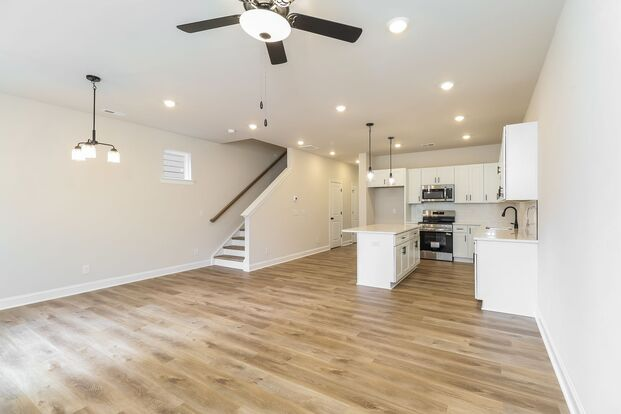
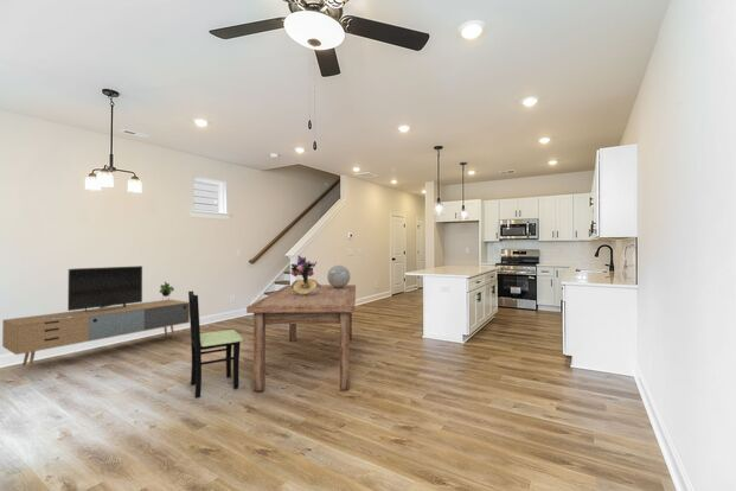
+ decorative sphere (338, 276)
+ dining table (313, 323)
+ media console (108, 308)
+ dining chair (215, 338)
+ bouquet (303, 274)
